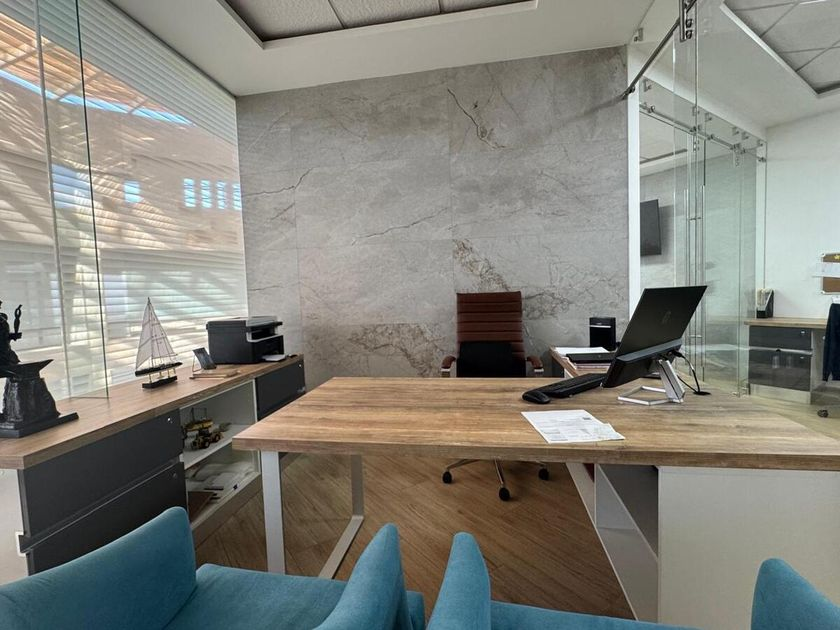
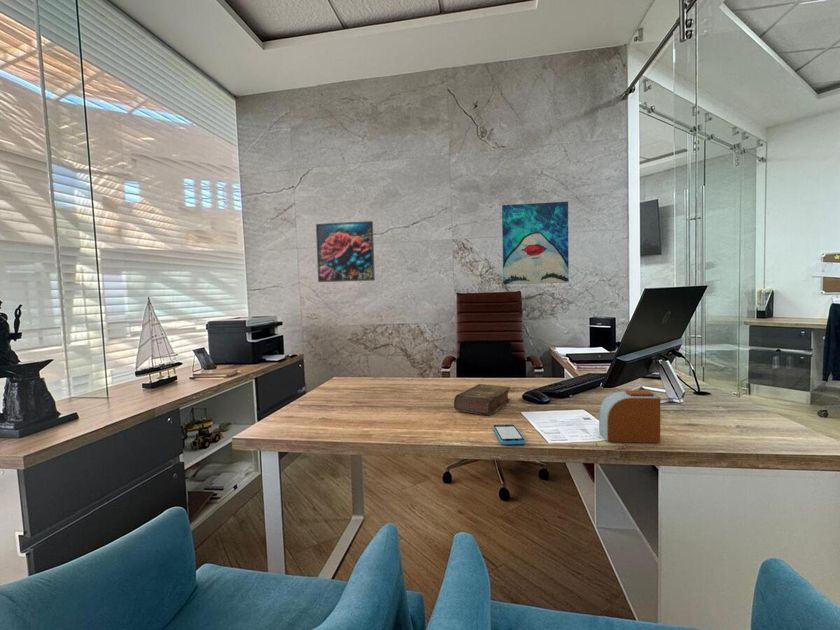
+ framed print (345, 252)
+ alarm clock (629, 414)
+ book (483, 397)
+ wall art (534, 243)
+ smartphone (508, 434)
